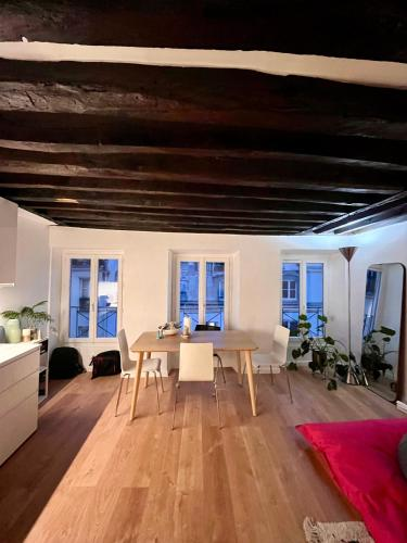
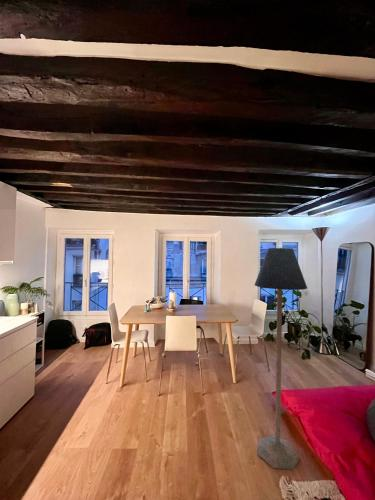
+ floor lamp (278, 349)
